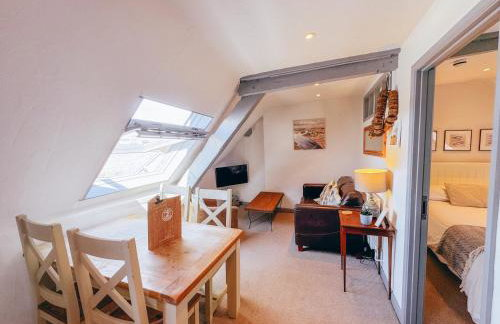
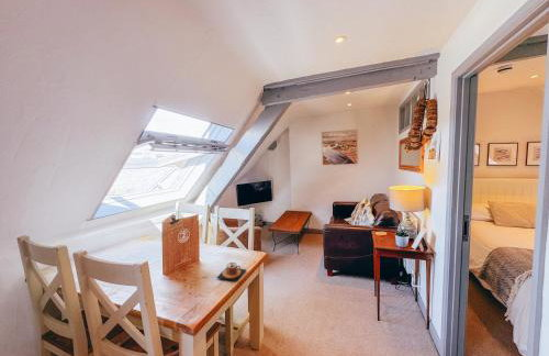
+ teacup (232, 269)
